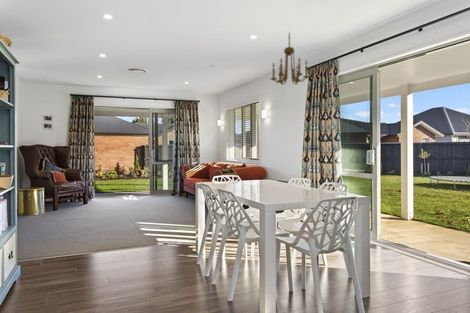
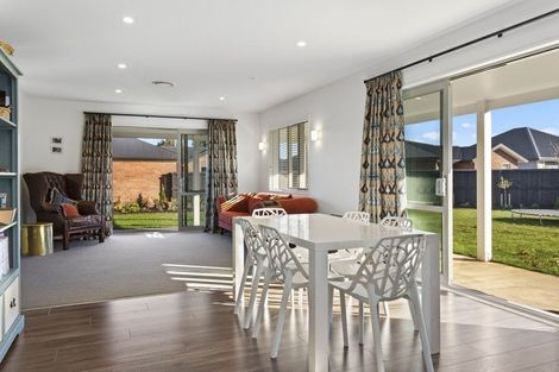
- chandelier (291, 57)
